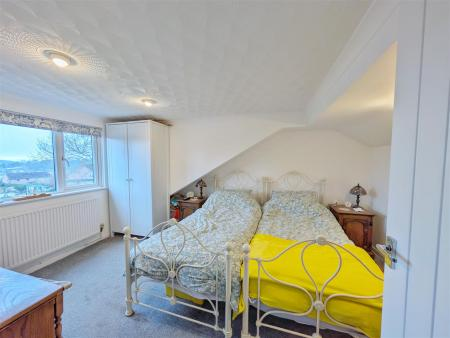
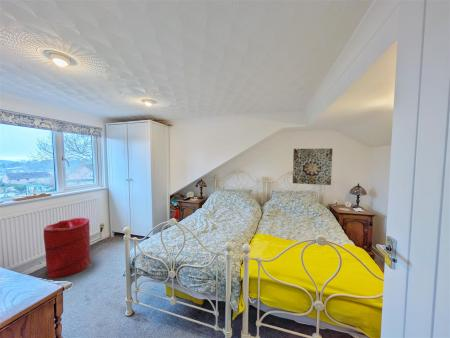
+ wall art (311, 166)
+ laundry hamper (68, 244)
